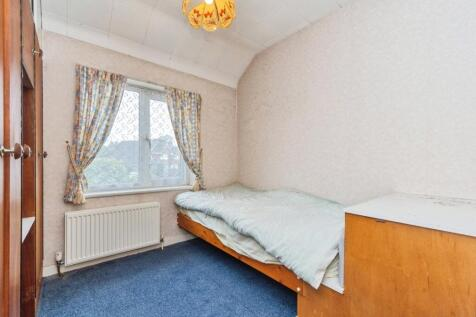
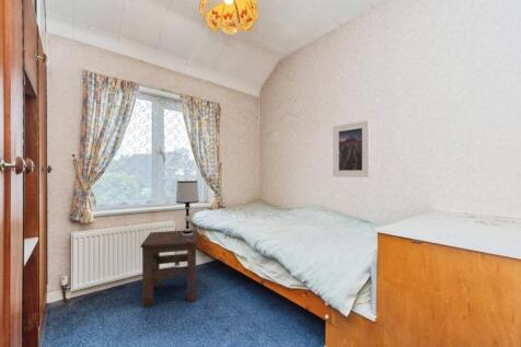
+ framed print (350, 150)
+ side table (172, 262)
+ table lamp (187, 207)
